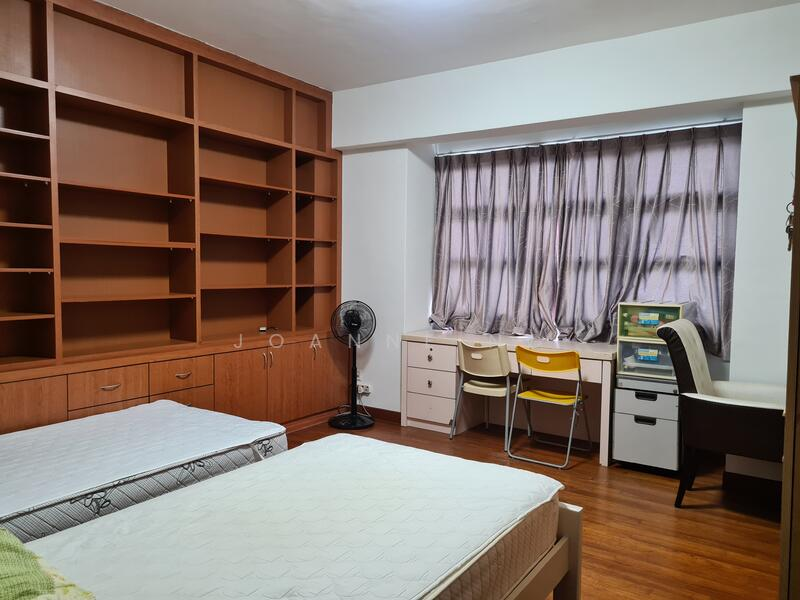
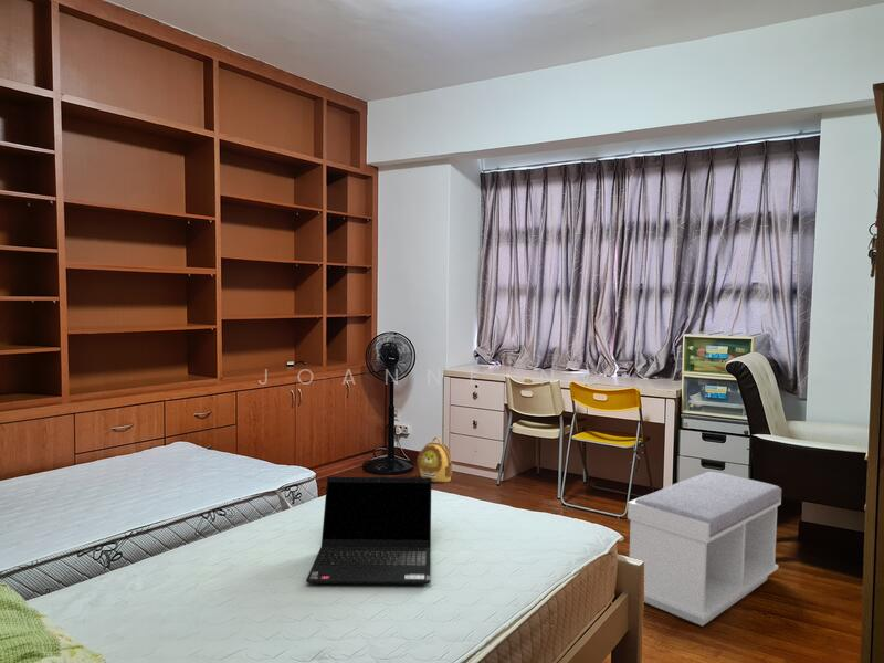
+ backpack (435, 457)
+ laptop computer (373, 527)
+ bench (707, 539)
